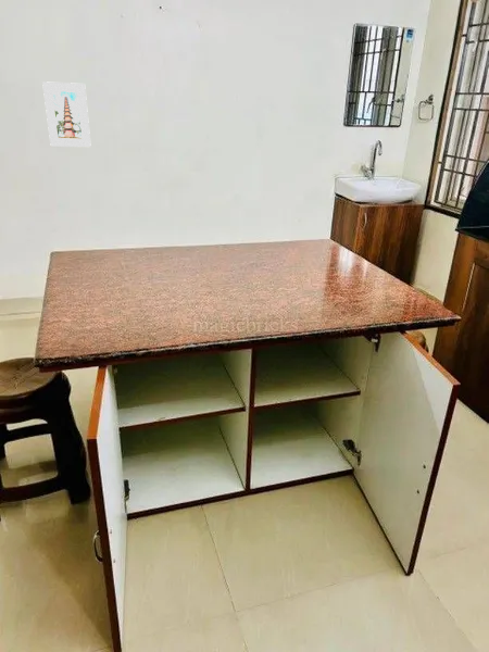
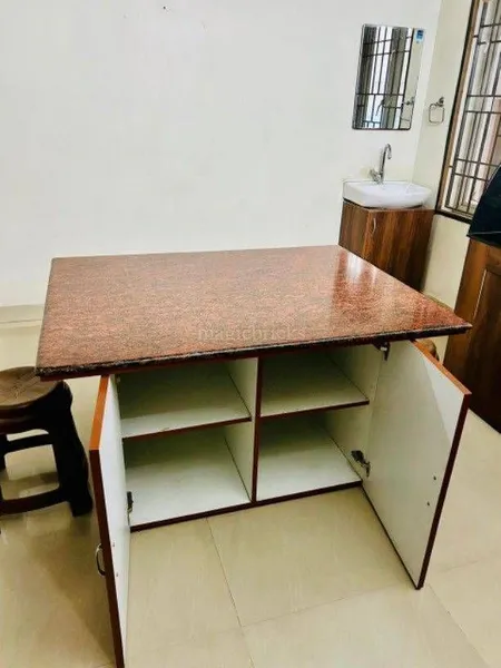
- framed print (67, 115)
